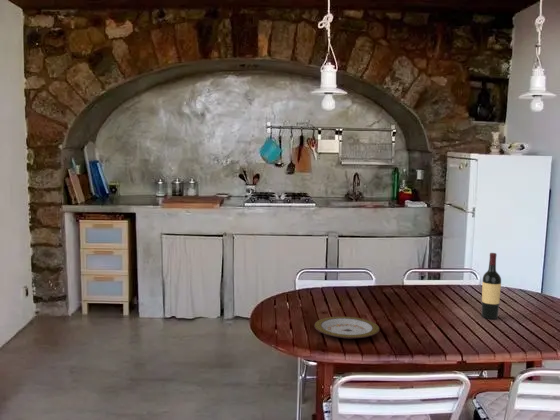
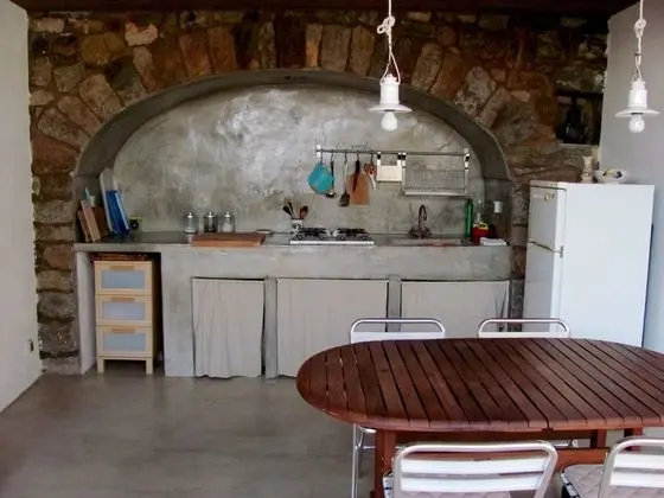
- wine bottle (491, 285)
- plate (346, 328)
